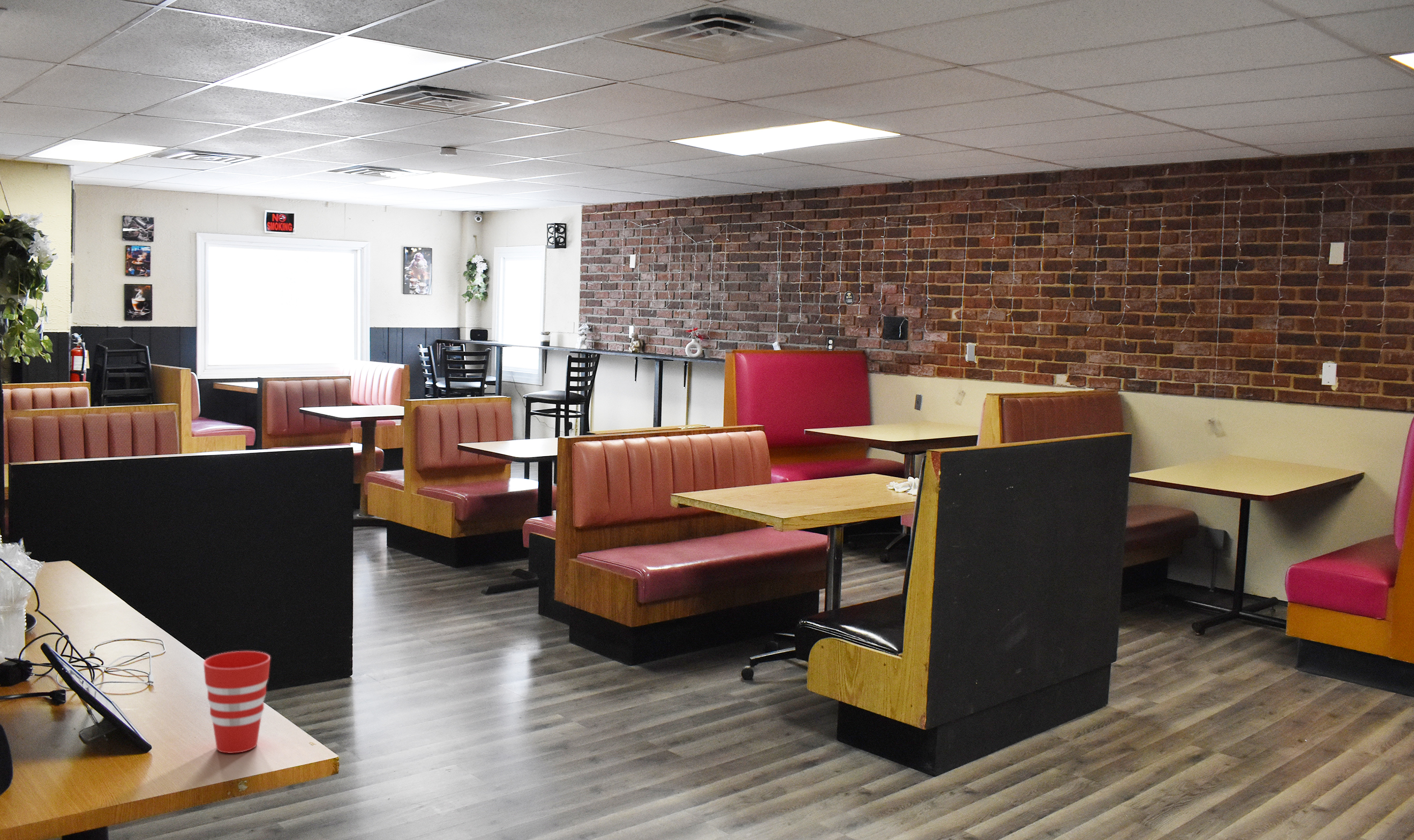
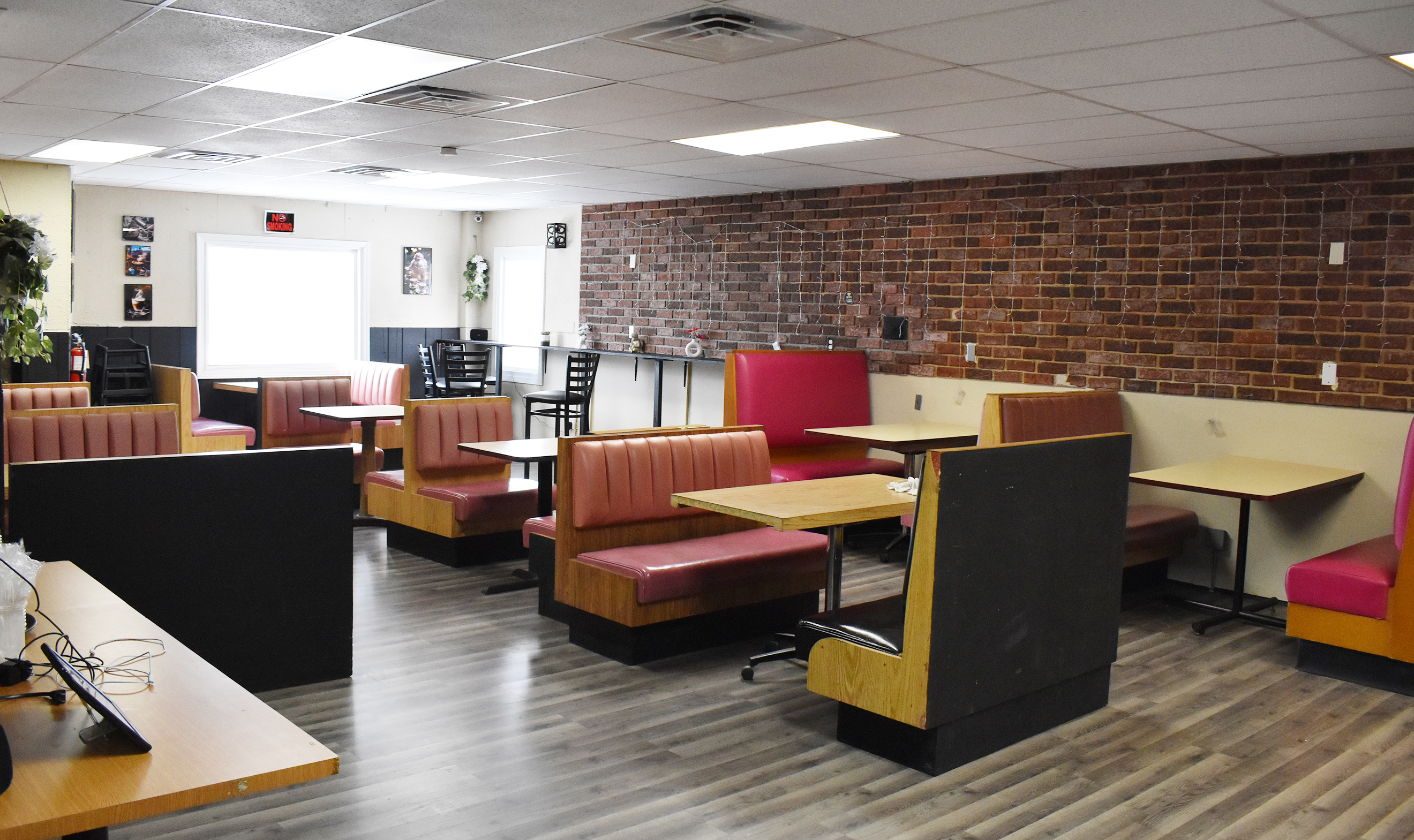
- cup (237, 703)
